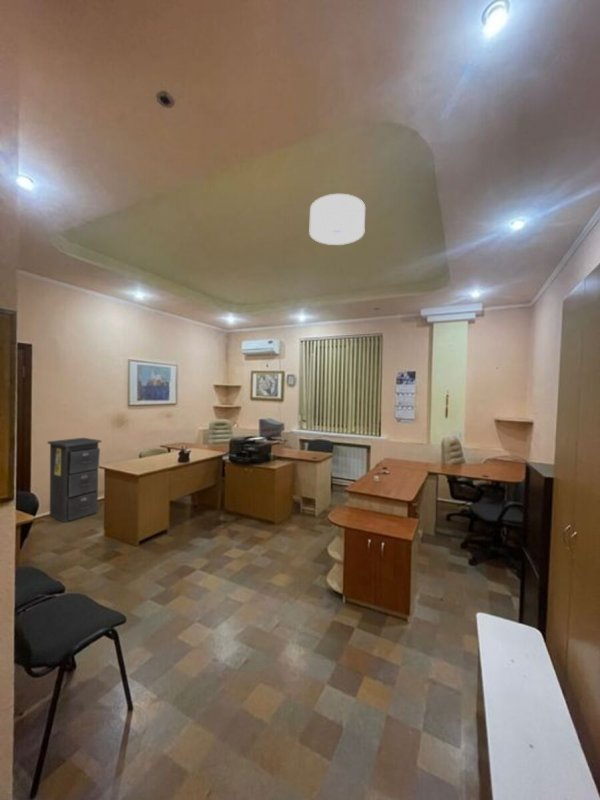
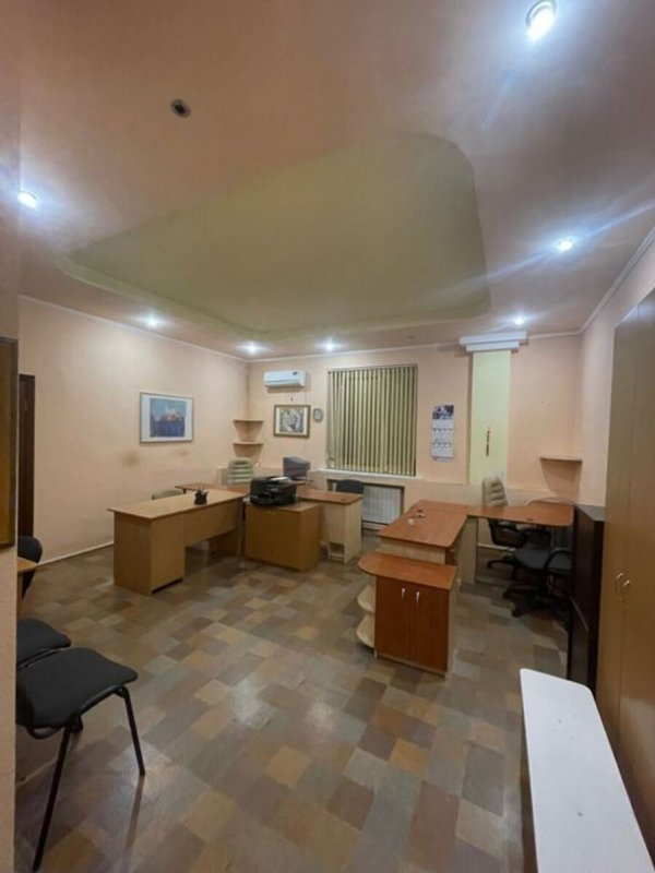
- filing cabinet (76, 478)
- ceiling light (337, 221)
